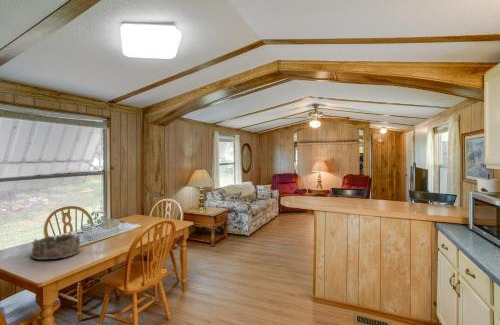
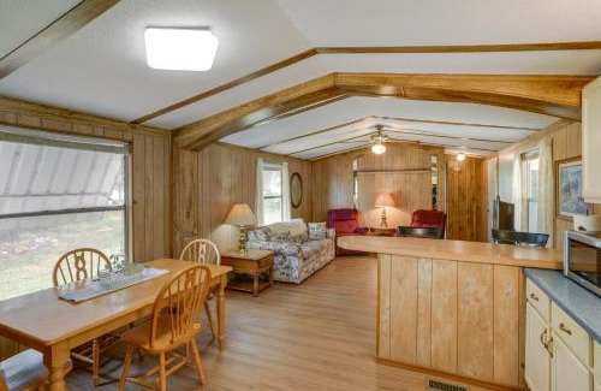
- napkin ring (56, 244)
